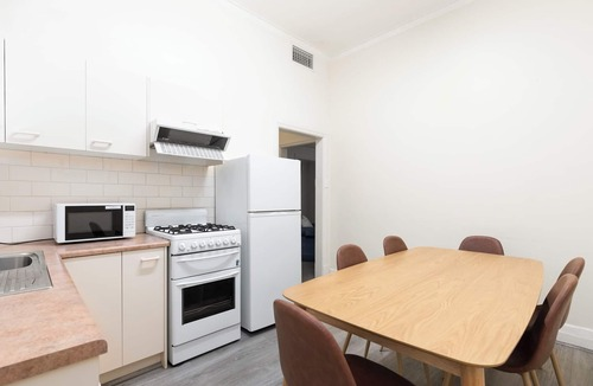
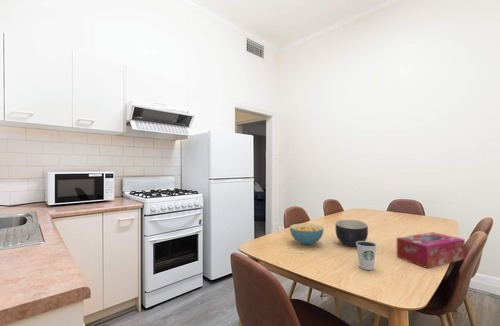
+ dixie cup (366, 255)
+ tissue box (430, 248)
+ bowl (351, 233)
+ cereal bowl (306, 235)
